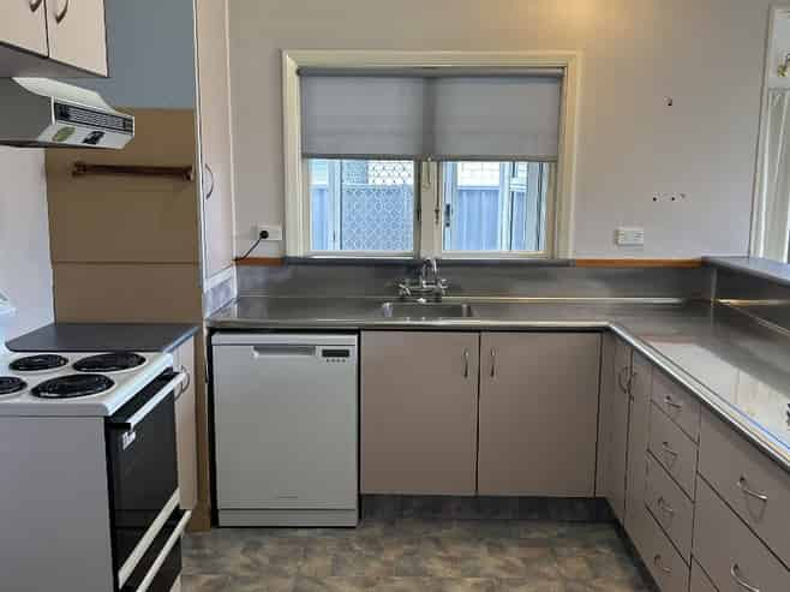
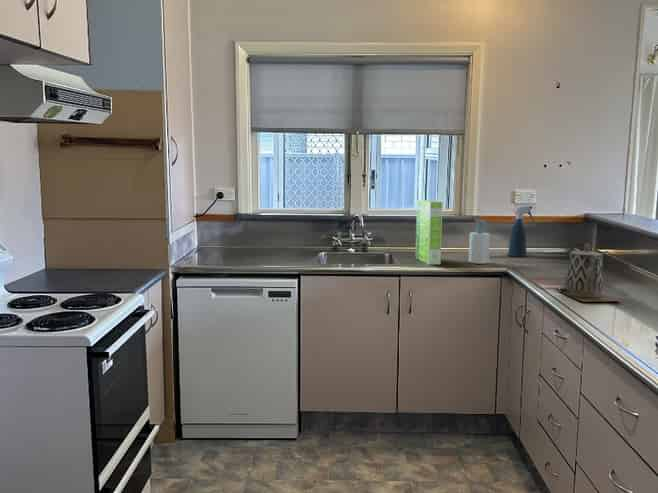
+ spray bottle (519, 230)
+ cake mix box (428, 231)
+ soap bottle (479, 241)
+ teapot (587, 269)
